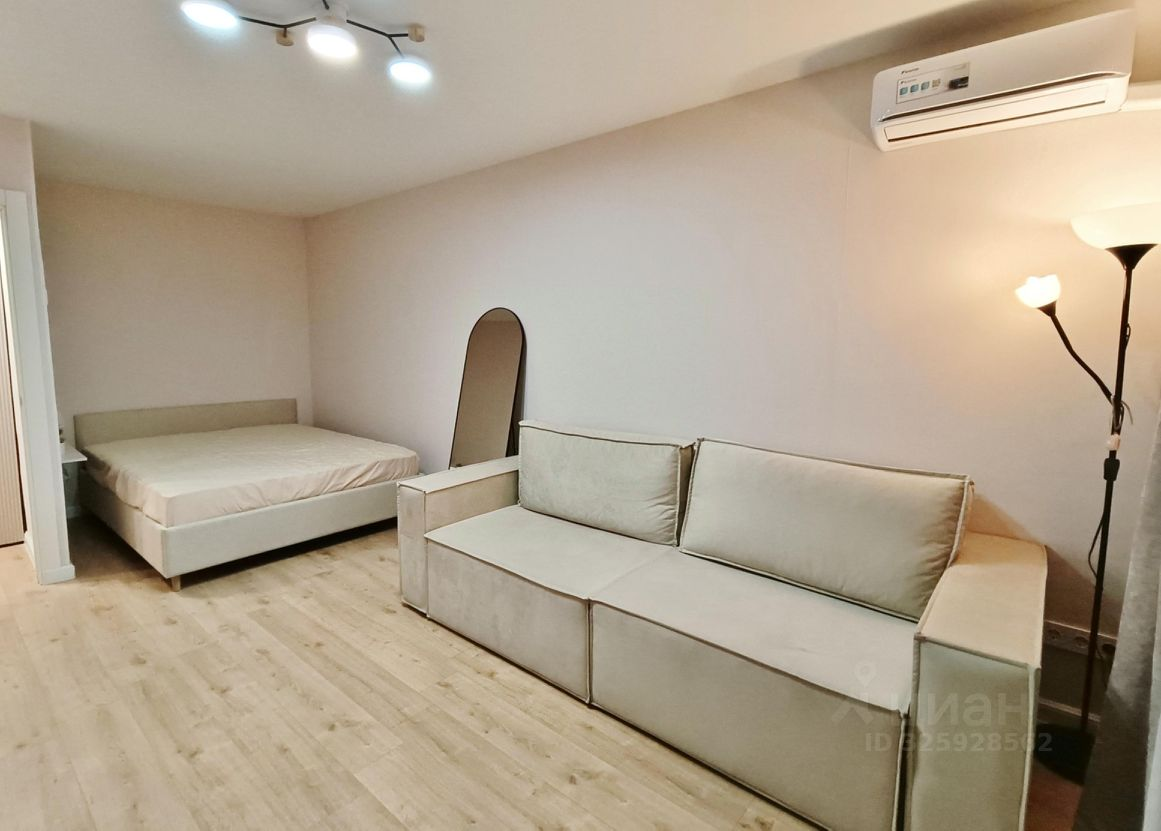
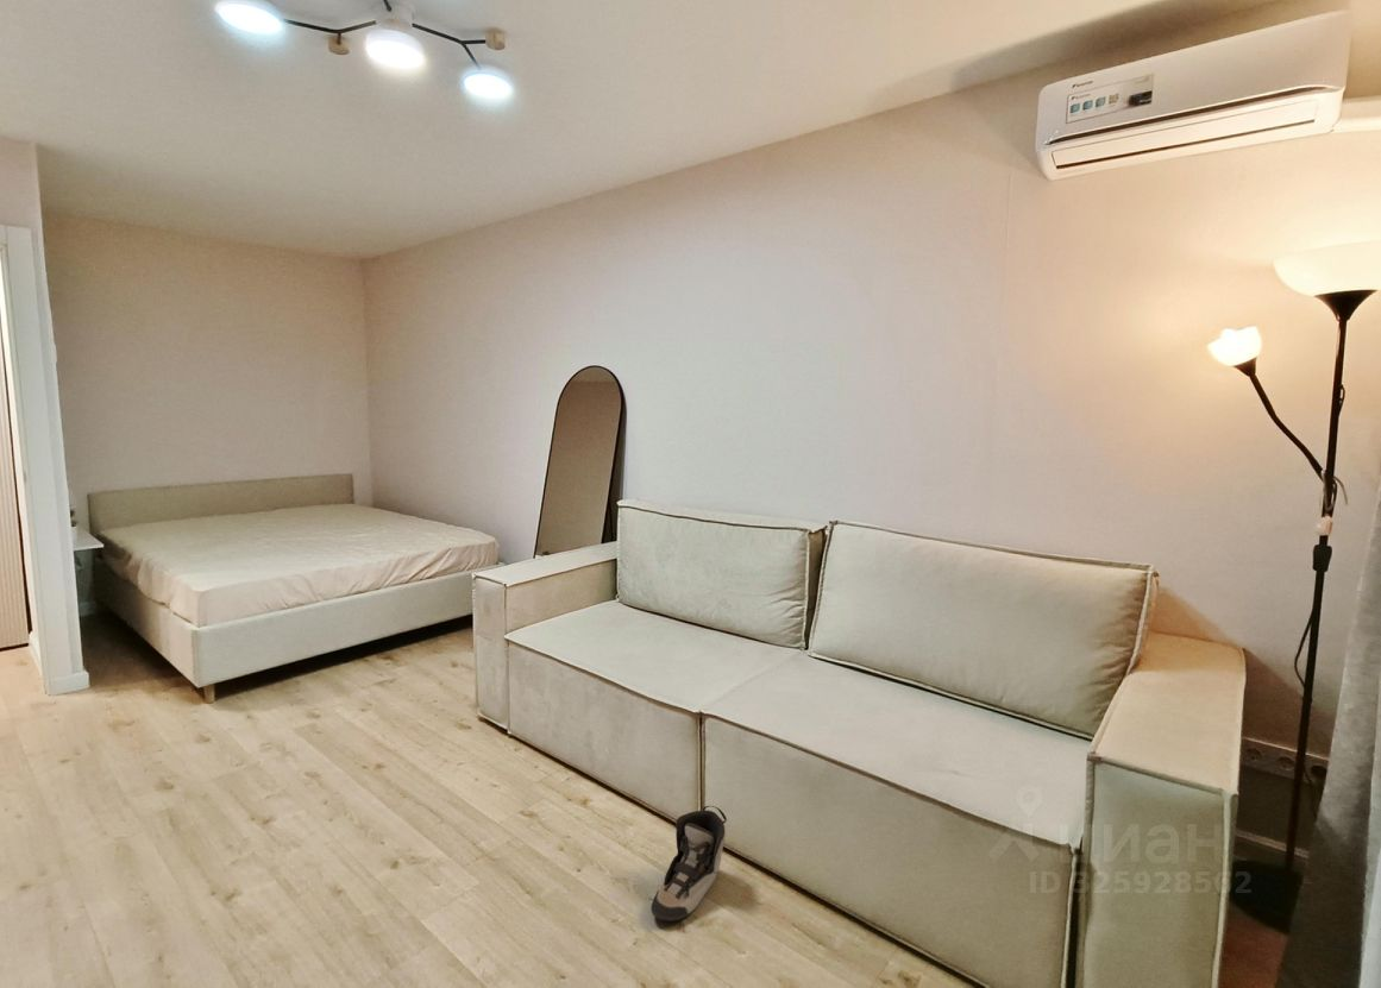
+ shoe (690, 863)
